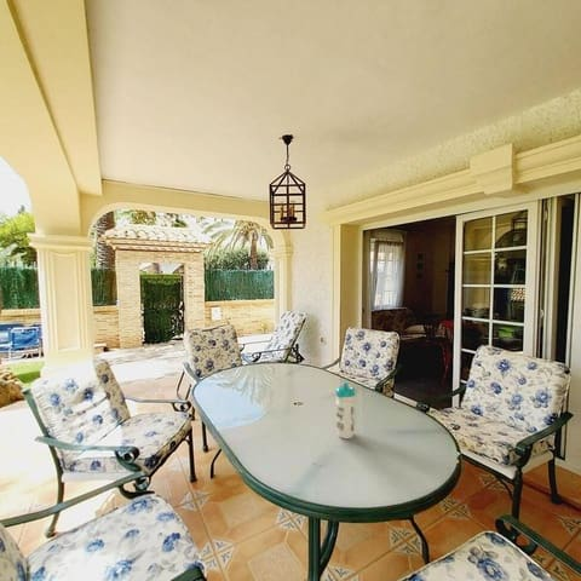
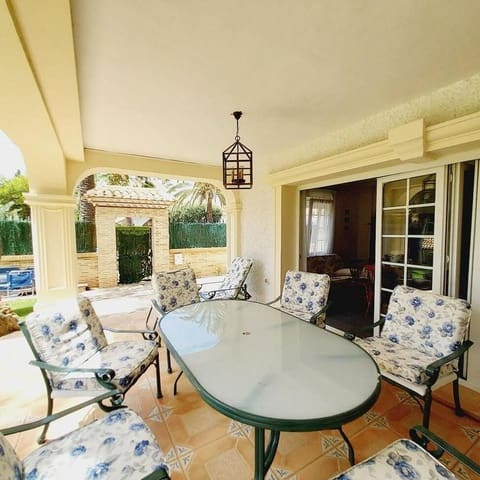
- water bottle (345, 408)
